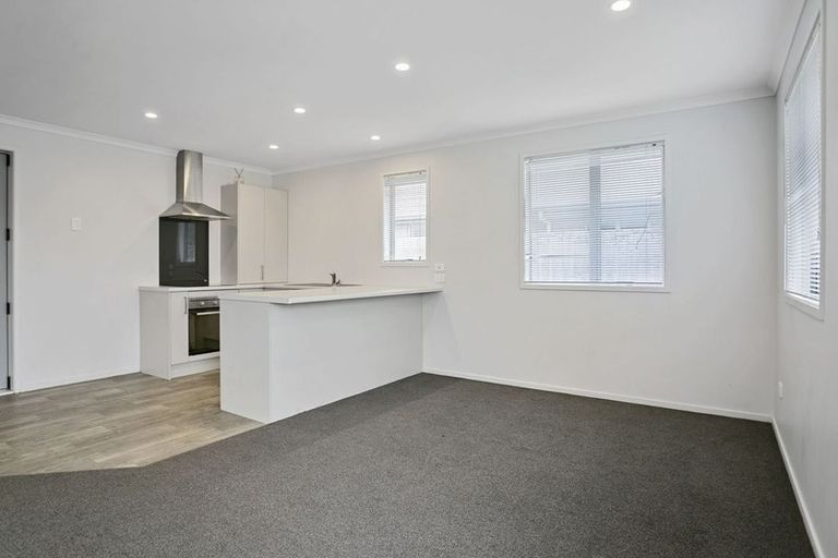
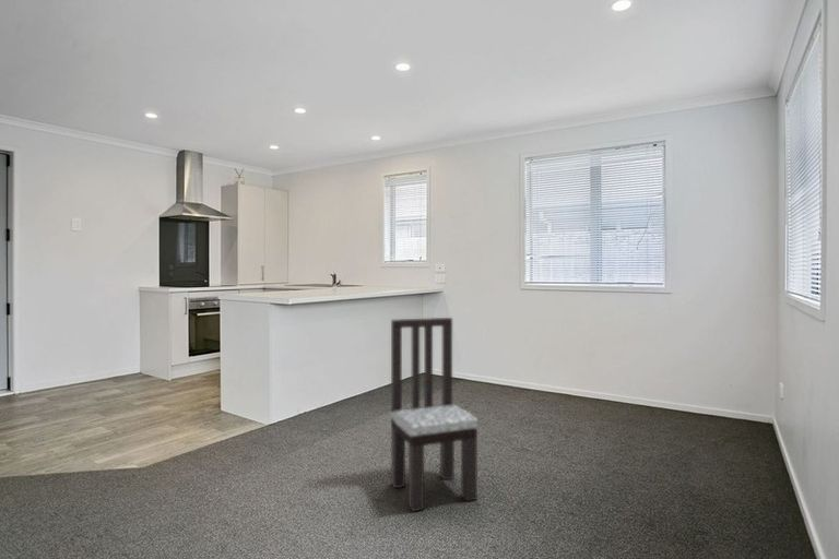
+ dining chair (432, 406)
